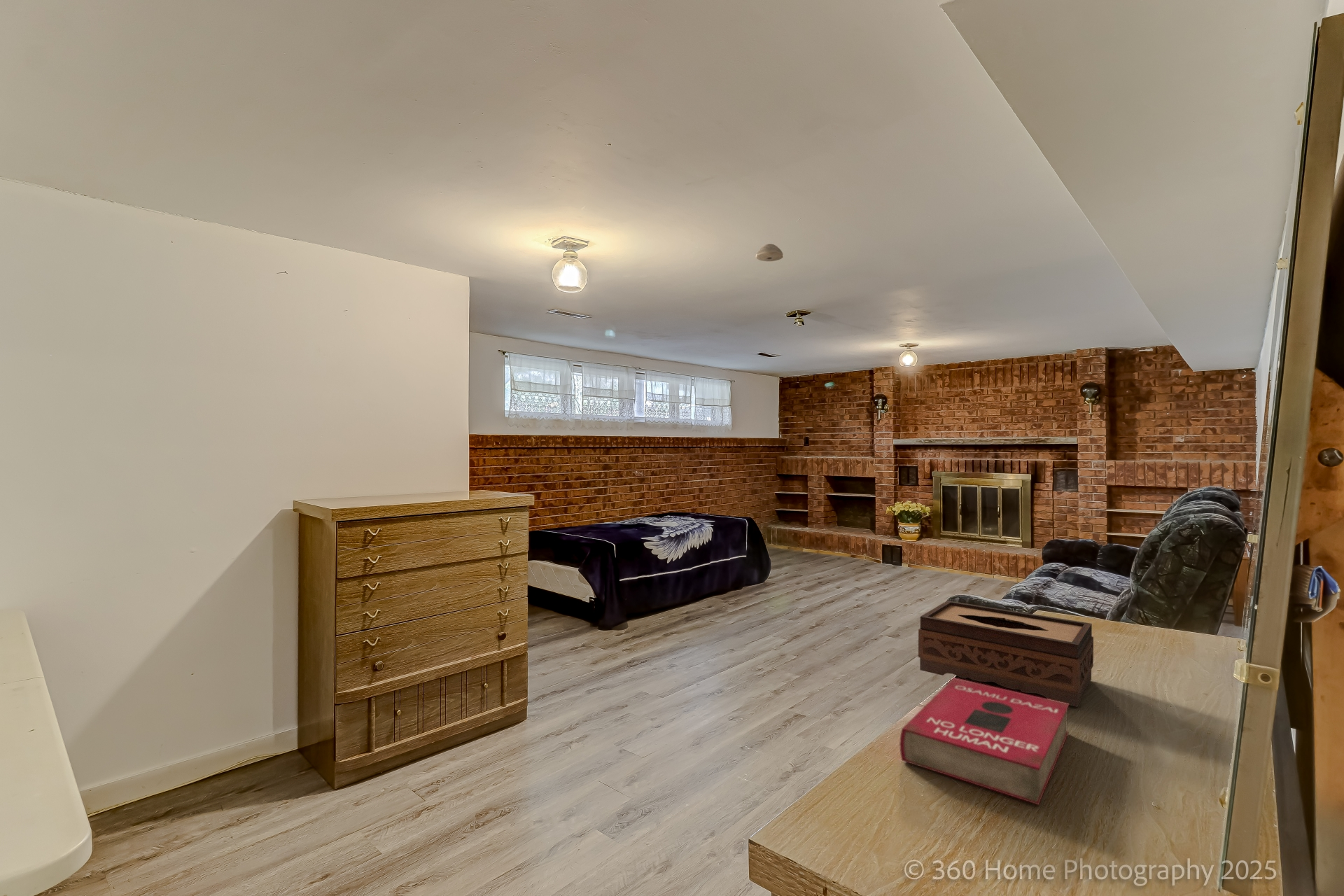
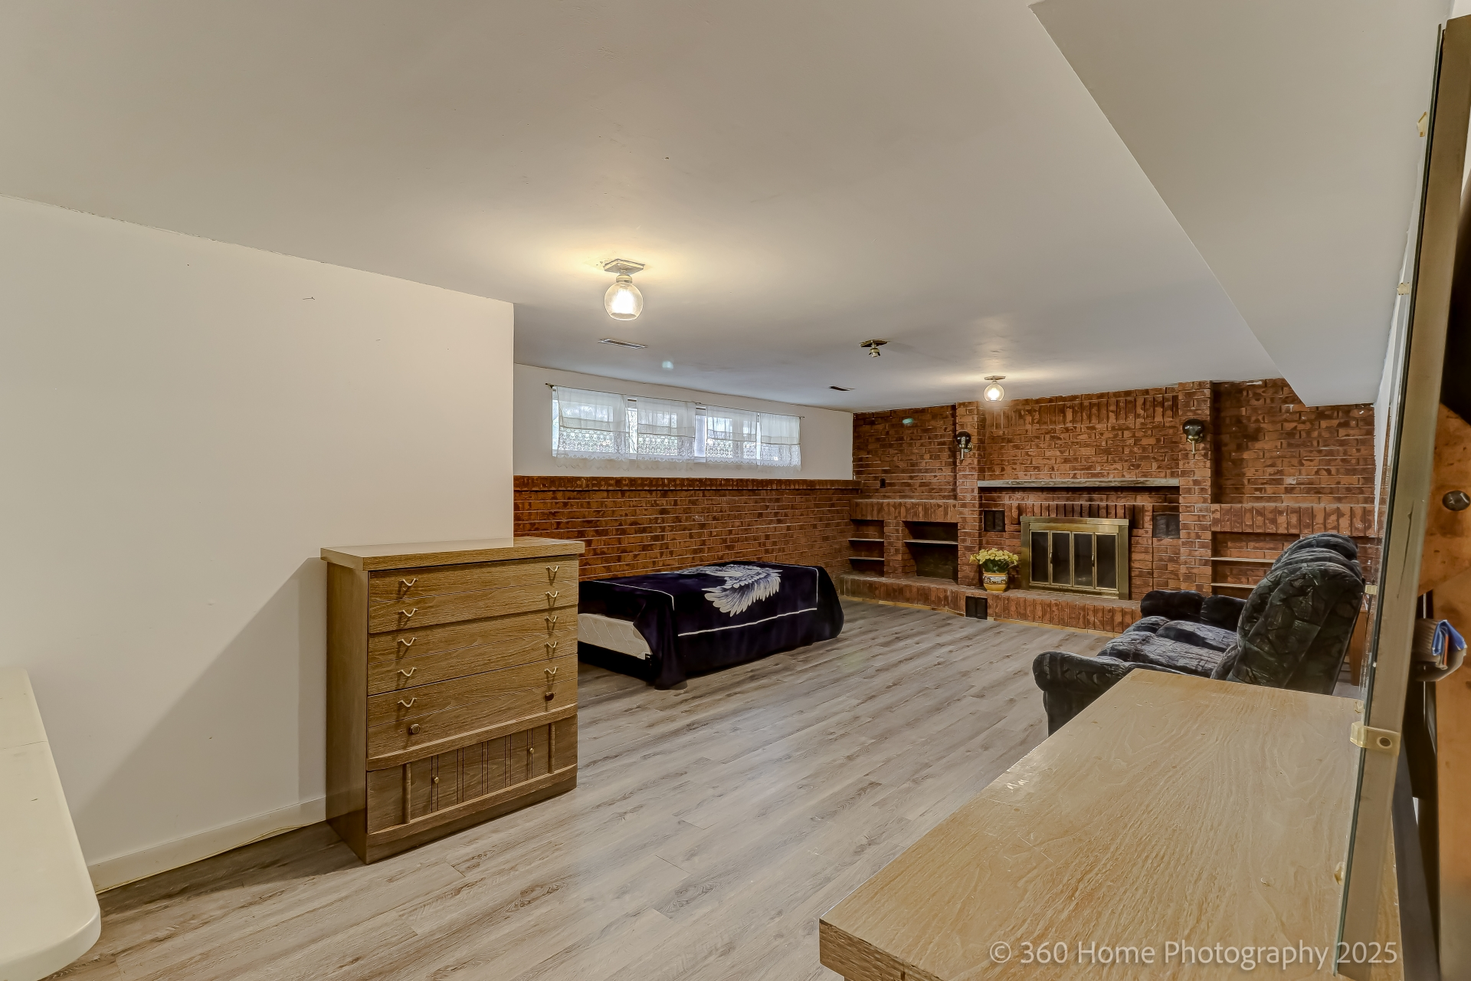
- book (988, 730)
- tissue box (1004, 647)
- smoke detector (769, 251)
